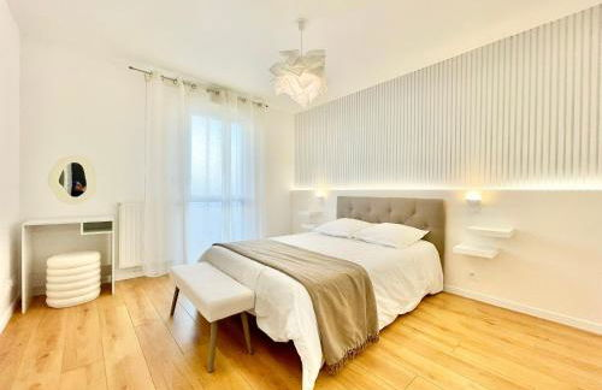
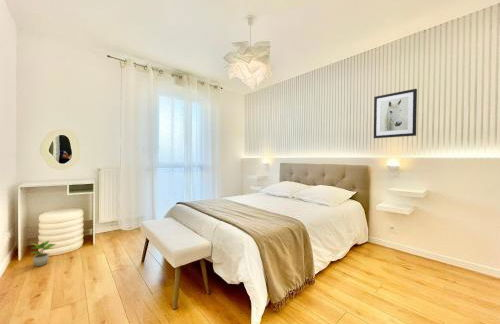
+ wall art (394, 115)
+ potted plant (42, 252)
